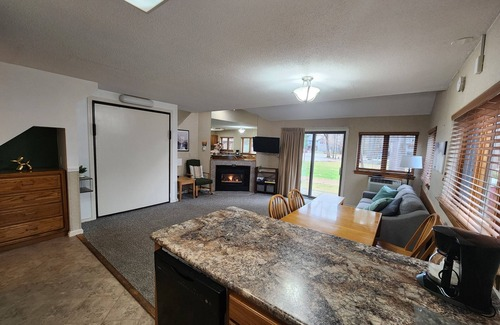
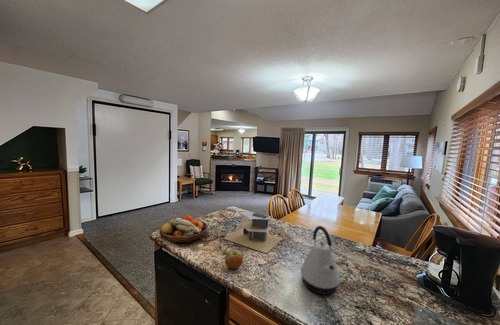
+ kettle (321, 256)
+ fruit bowl (184, 225)
+ apple (233, 259)
+ architectural model (254, 226)
